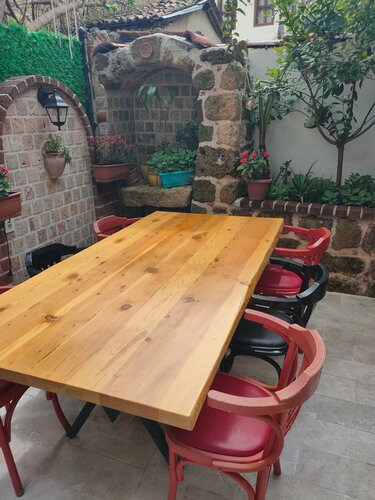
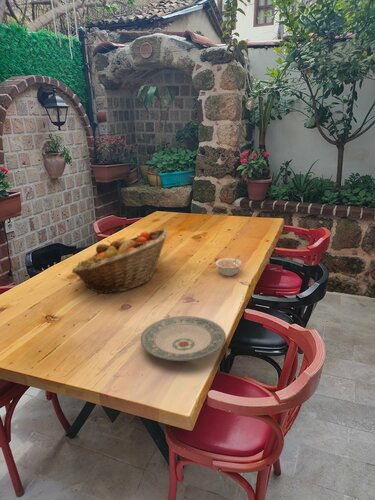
+ fruit basket (123, 257)
+ plate (183, 340)
+ legume (228, 266)
